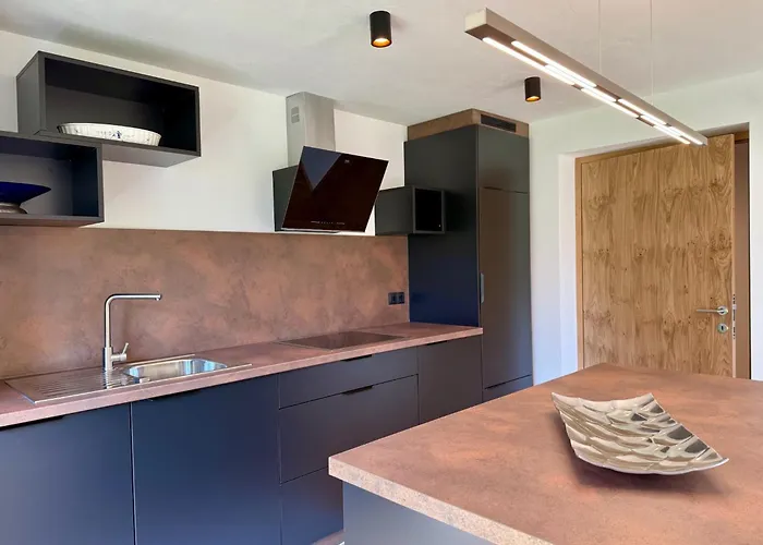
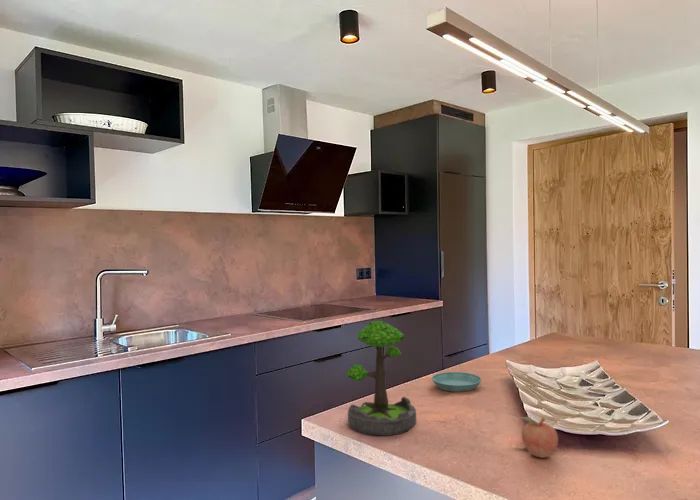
+ plant (379, 372)
+ fruit (539, 435)
+ saucer (456, 382)
